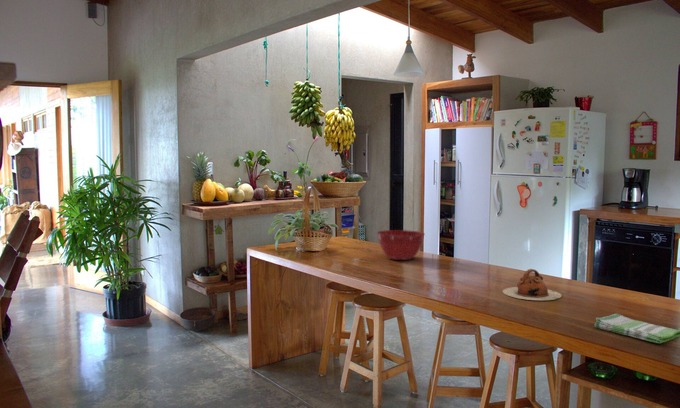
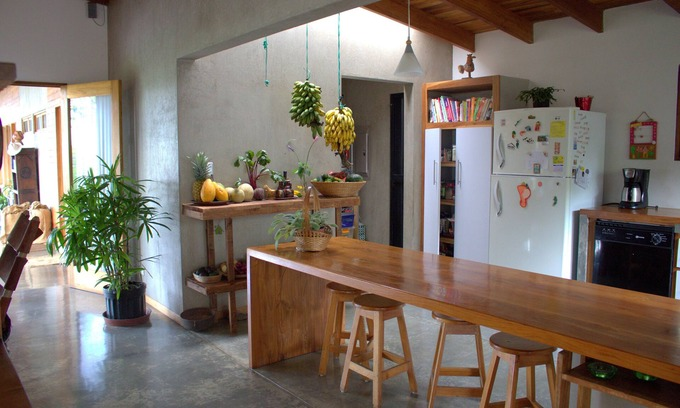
- teapot (531, 281)
- mixing bowl (400, 245)
- dish towel (637, 326)
